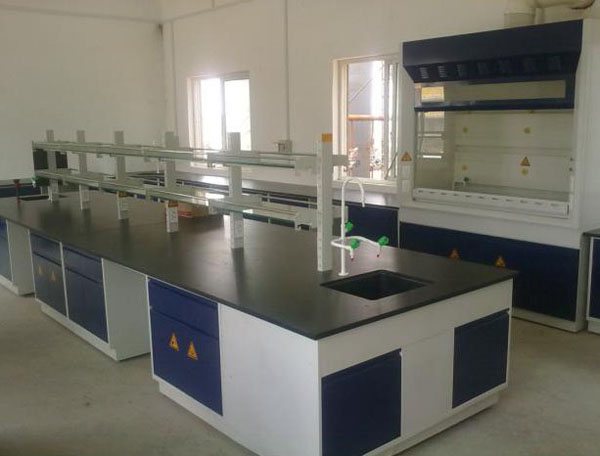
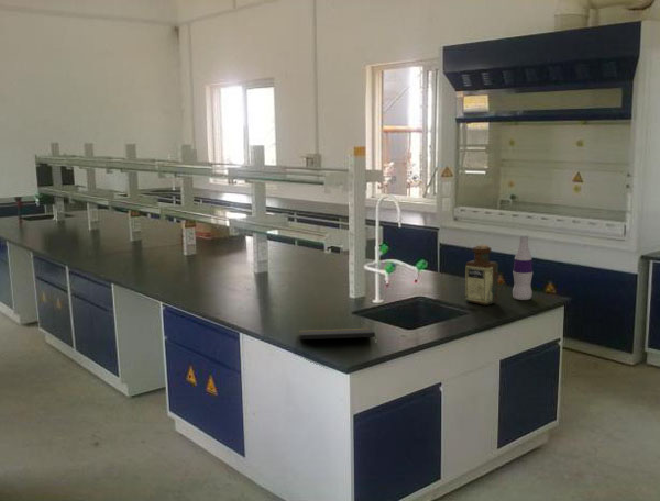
+ bottle (482, 274)
+ notepad (336, 333)
+ bottle (522, 266)
